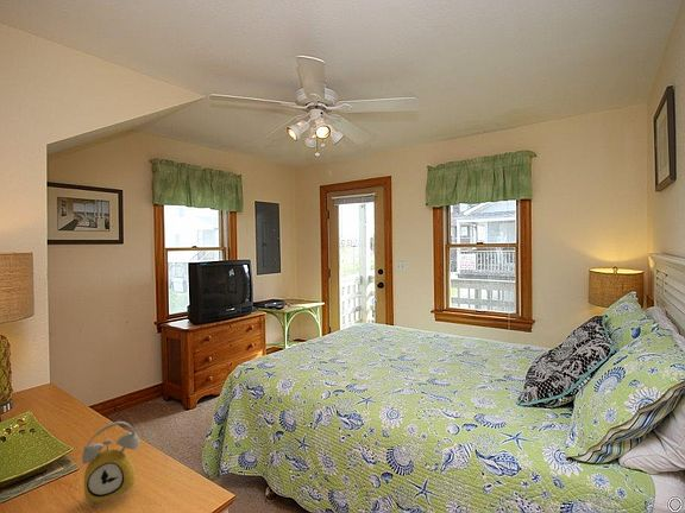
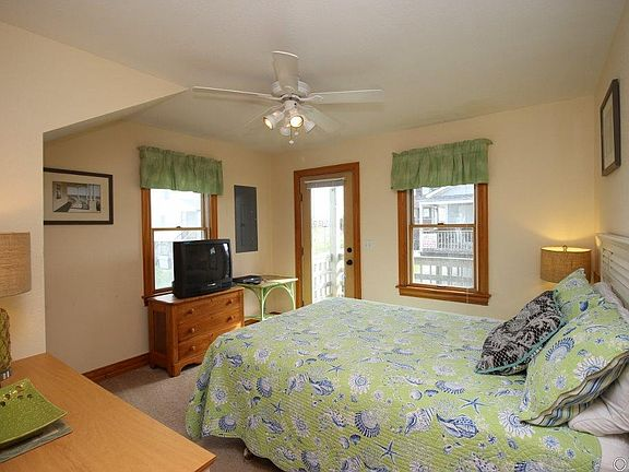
- alarm clock (112, 455)
